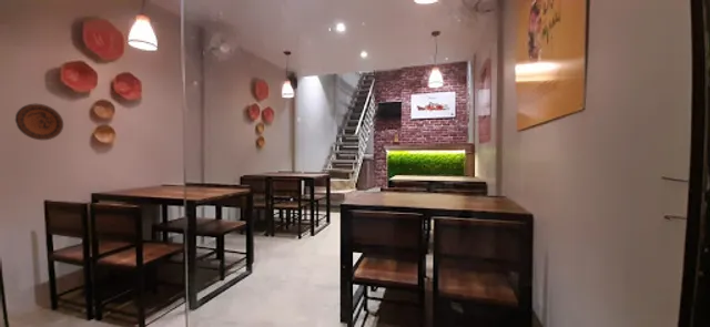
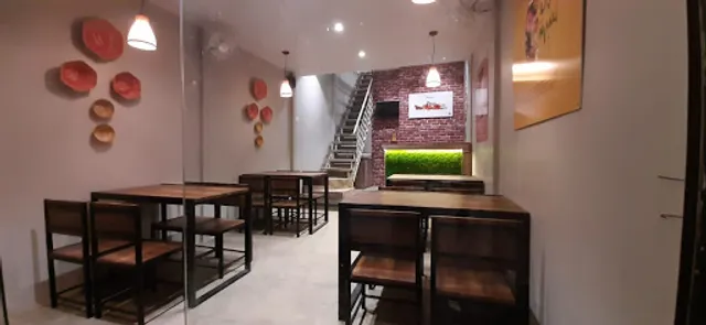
- decorative plate (40, 122)
